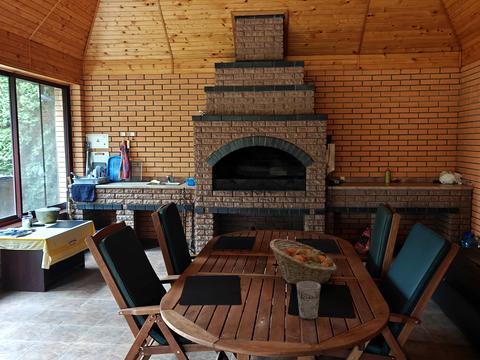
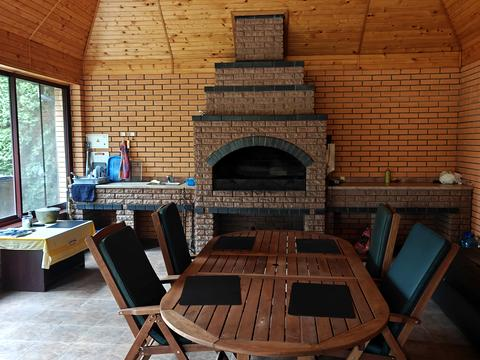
- fruit basket (302, 260)
- cup (308, 300)
